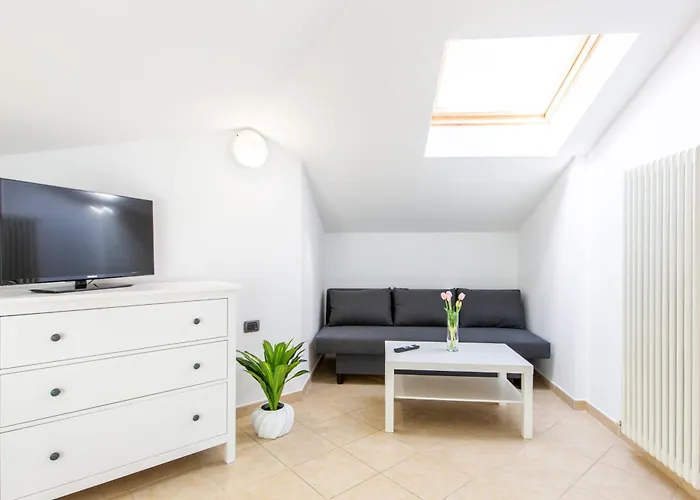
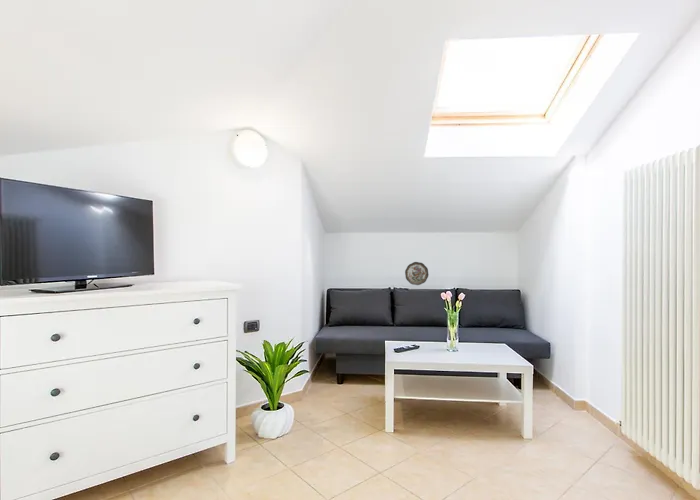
+ decorative plate (416, 273)
